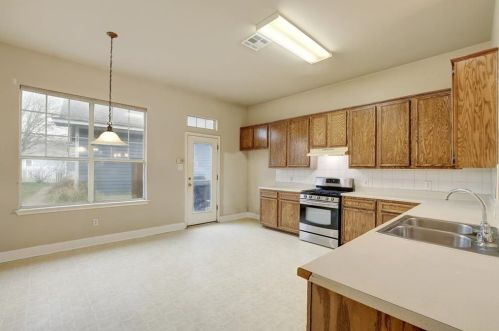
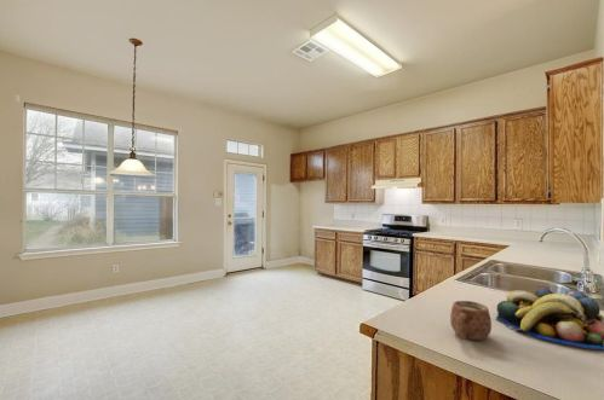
+ mug (467, 321)
+ fruit bowl (556, 308)
